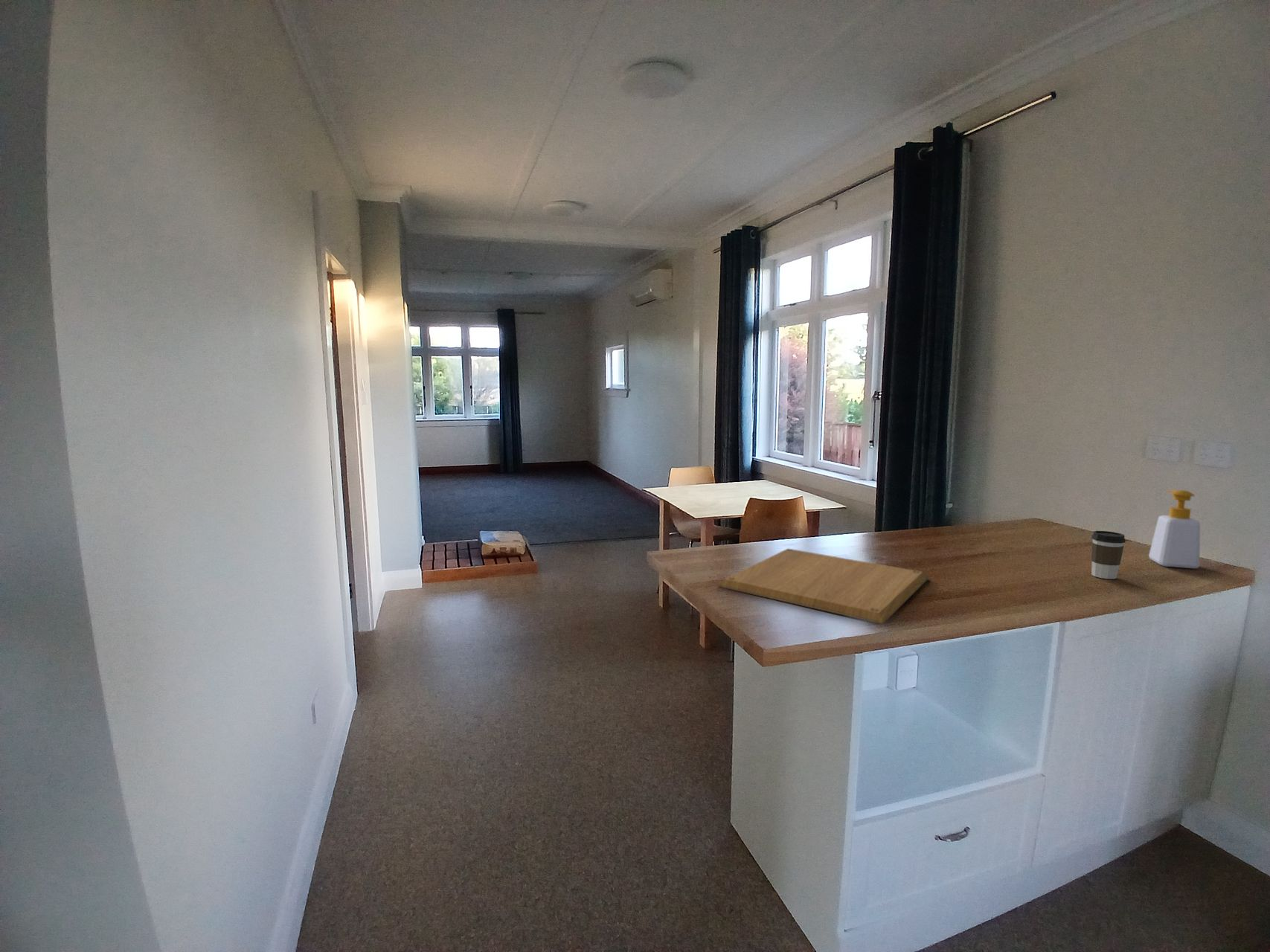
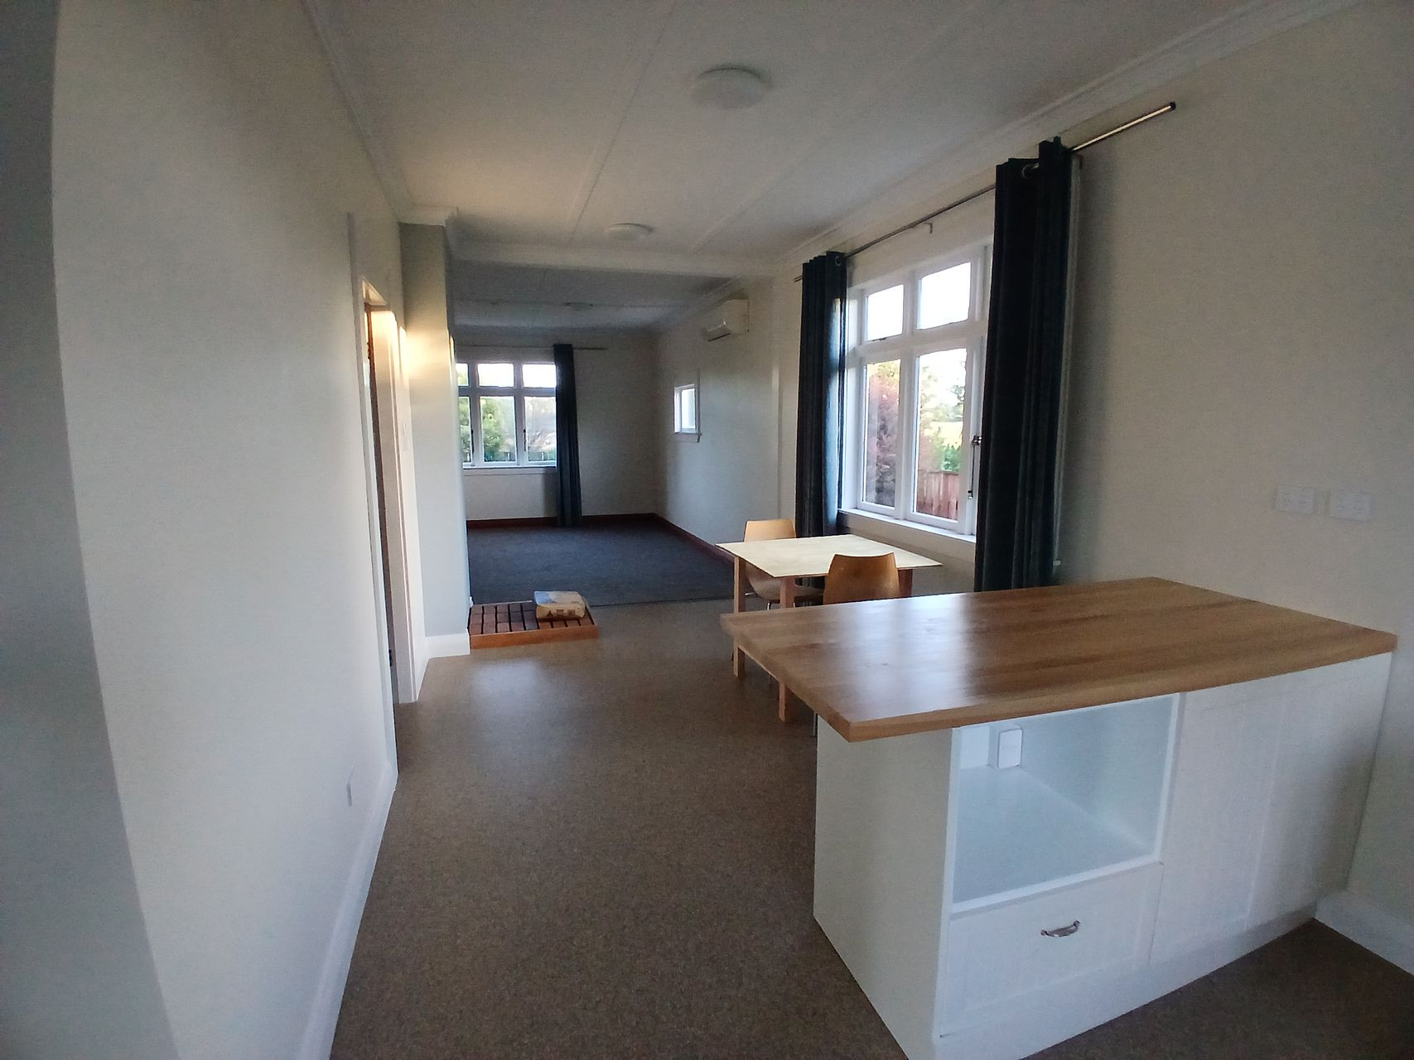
- soap bottle (1174, 526)
- chopping board (825, 579)
- coffee cup (1106, 555)
